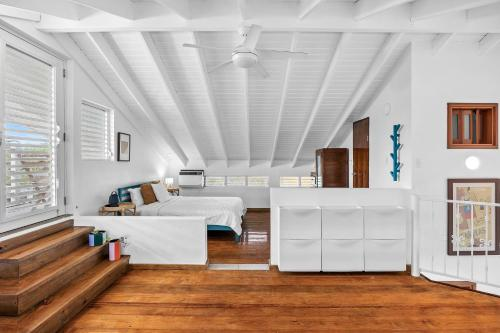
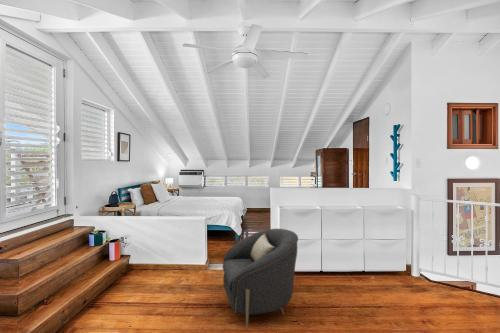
+ armchair (260, 269)
